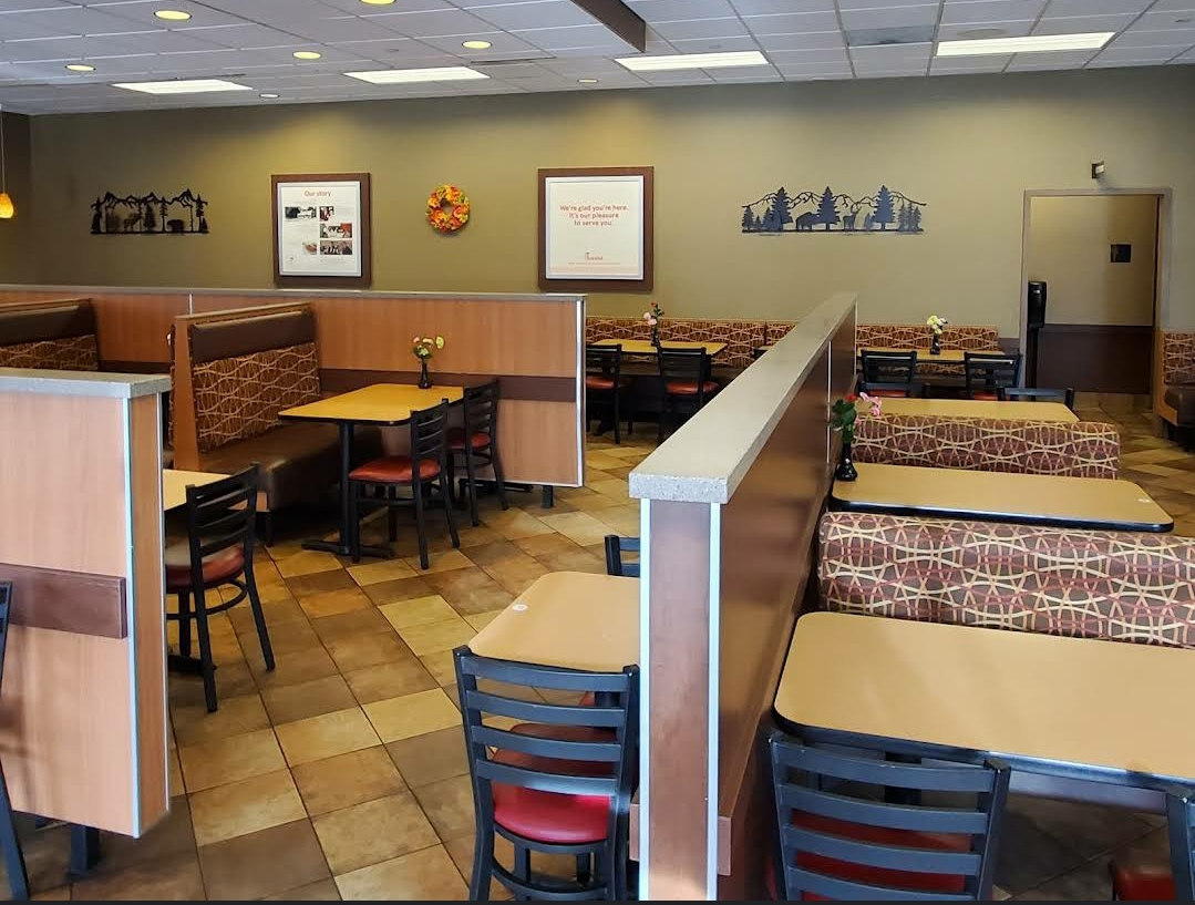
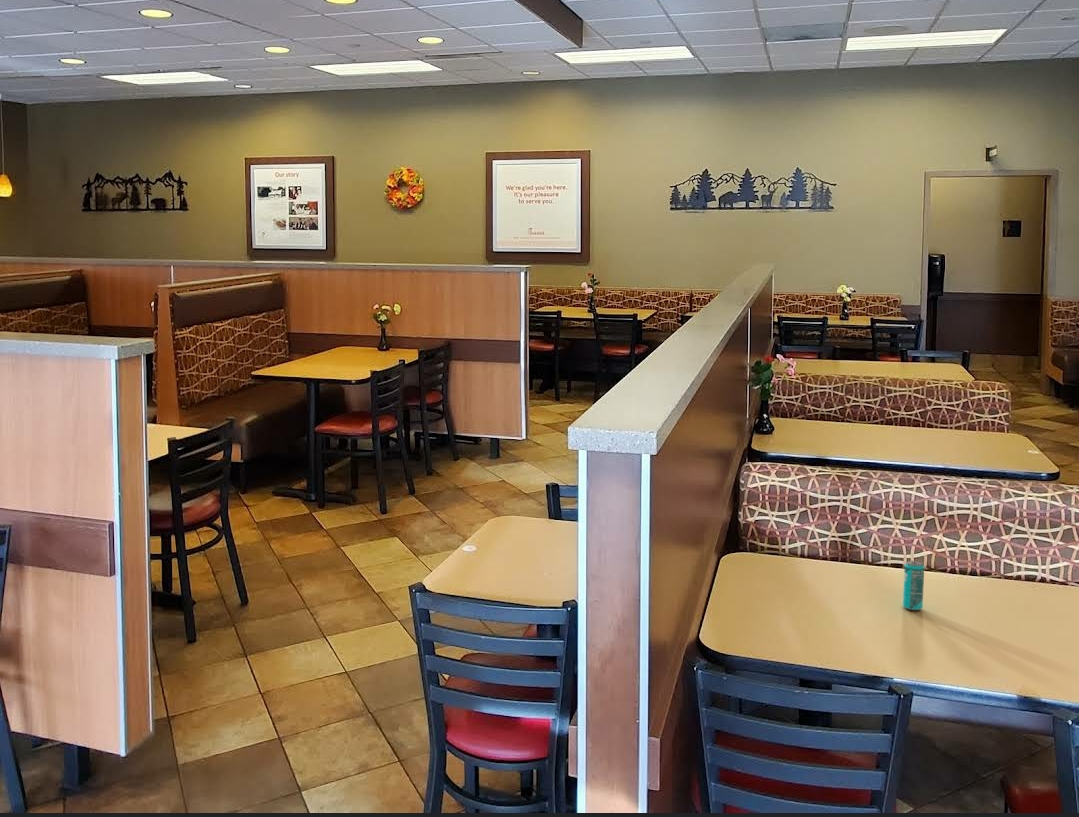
+ beverage can (913, 585)
